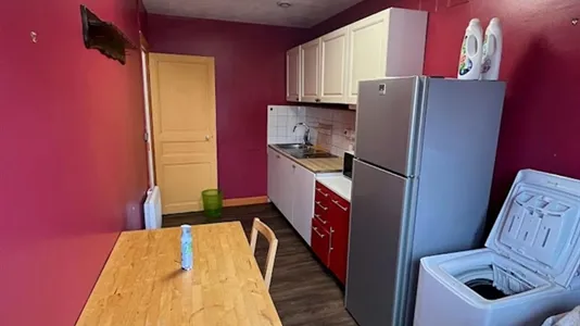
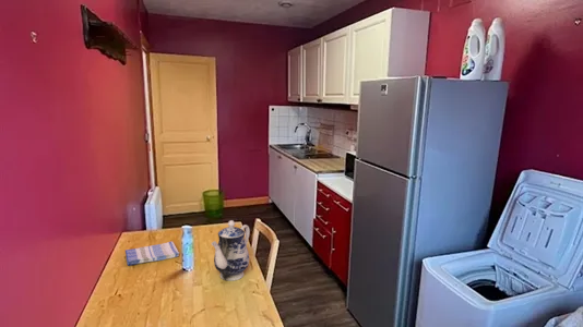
+ teapot (231, 247)
+ dish towel (152, 252)
